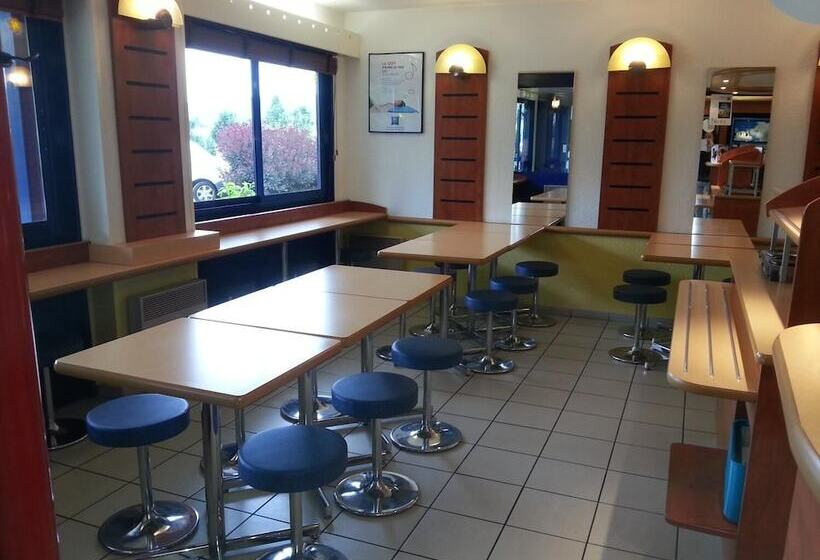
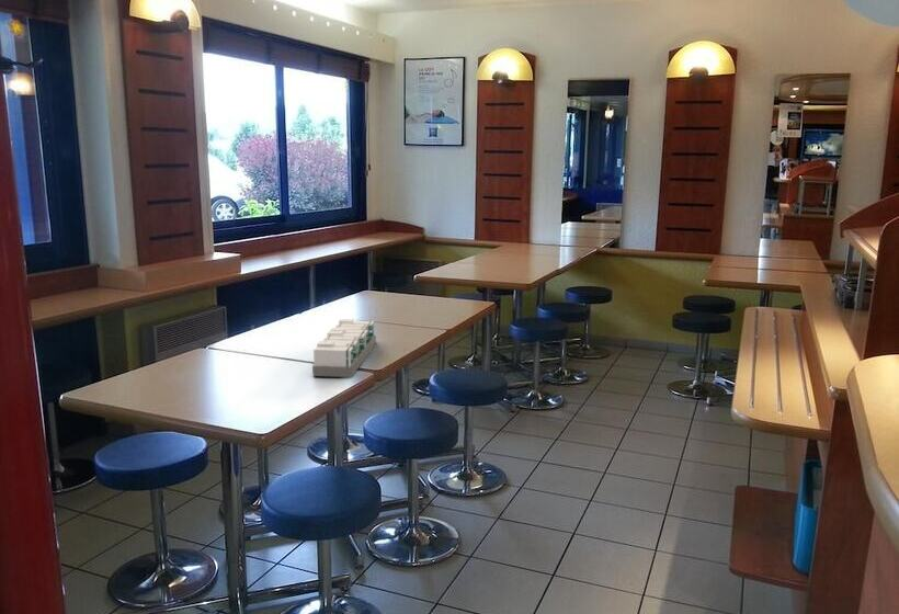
+ architectural model (346, 344)
